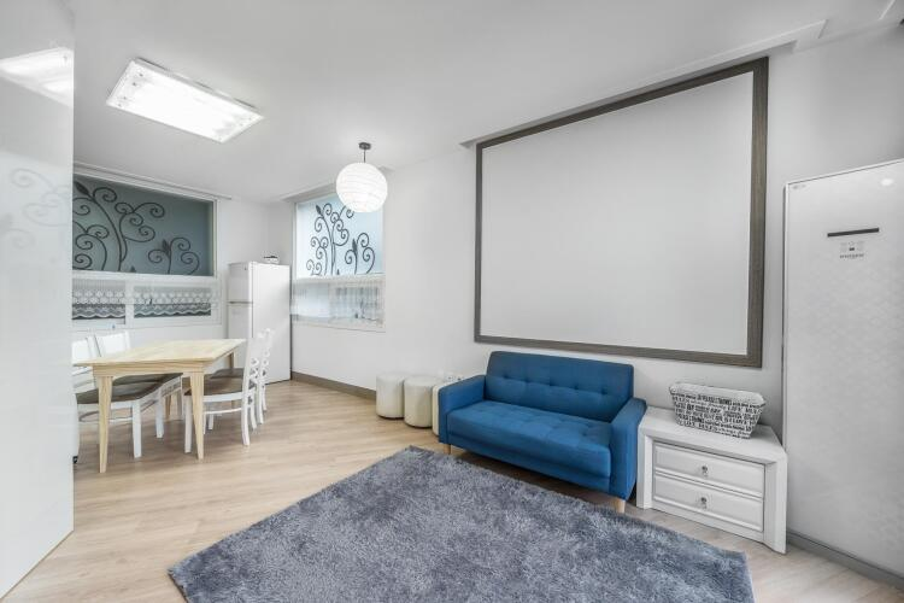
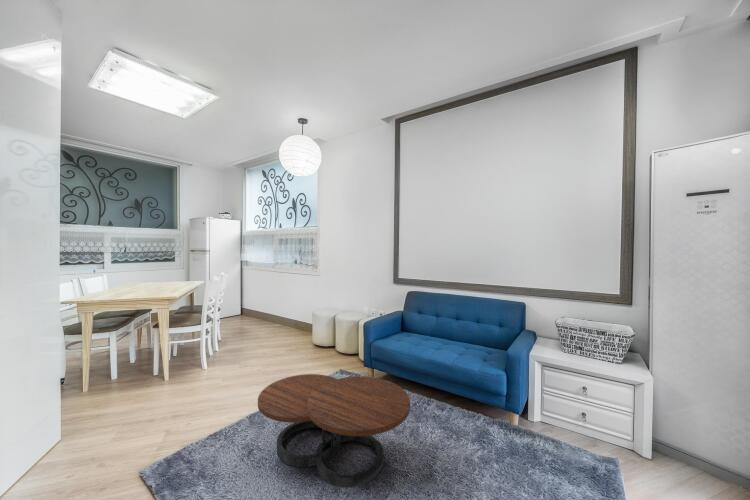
+ coffee table (330, 422)
